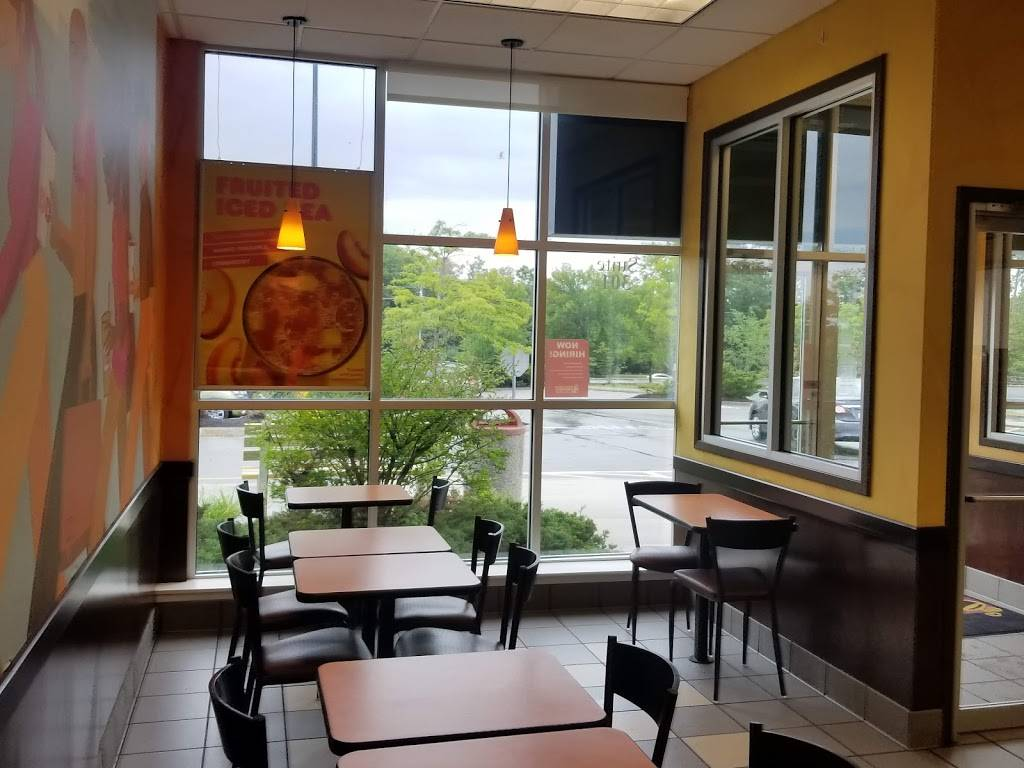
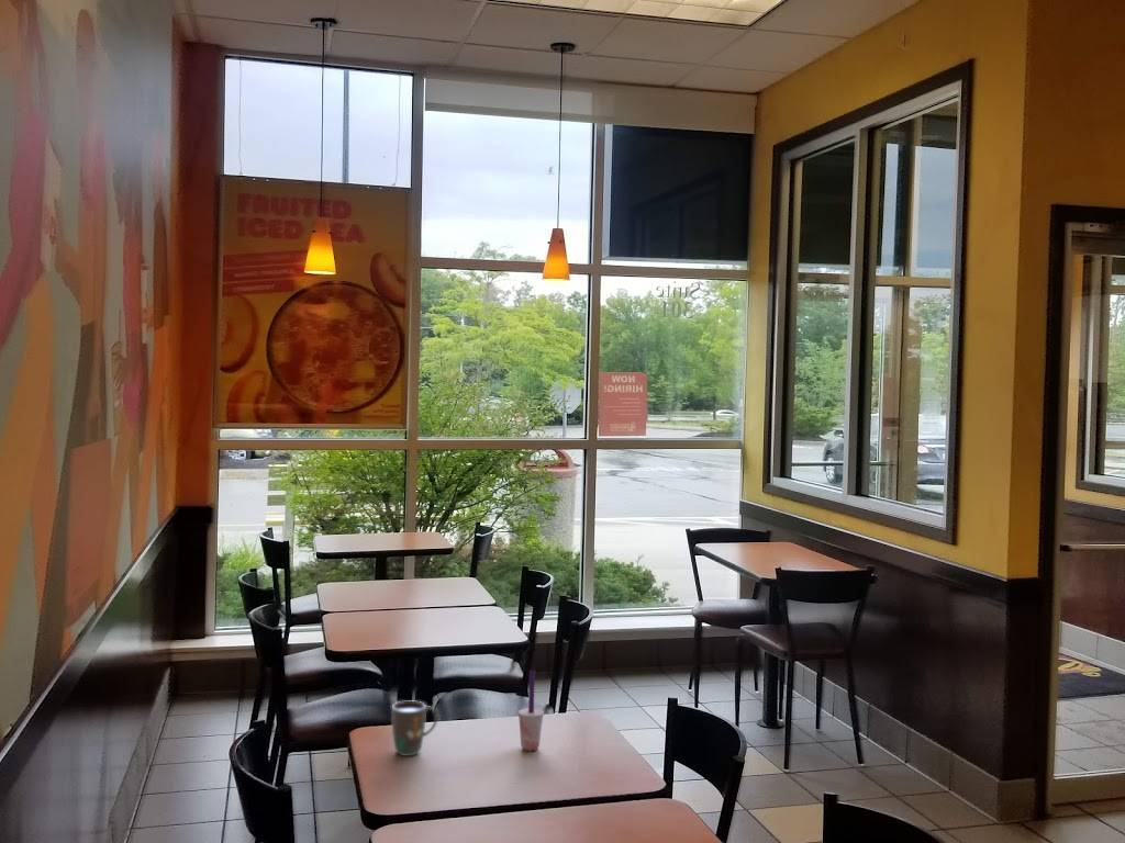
+ mug (414, 728)
+ beverage cup (531, 709)
